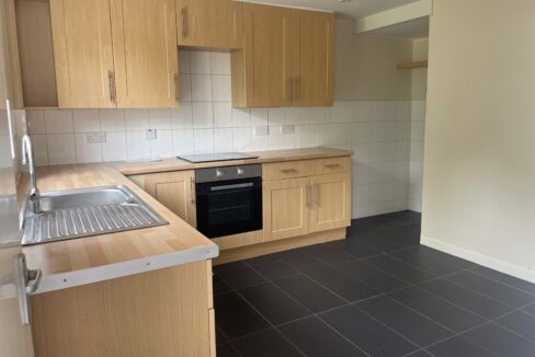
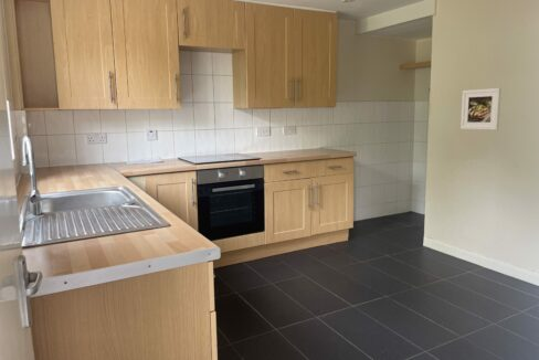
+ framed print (479, 109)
